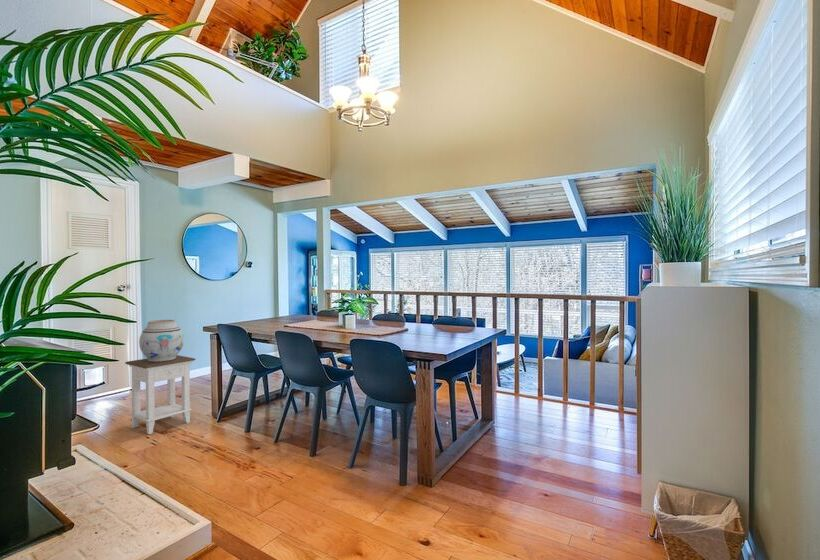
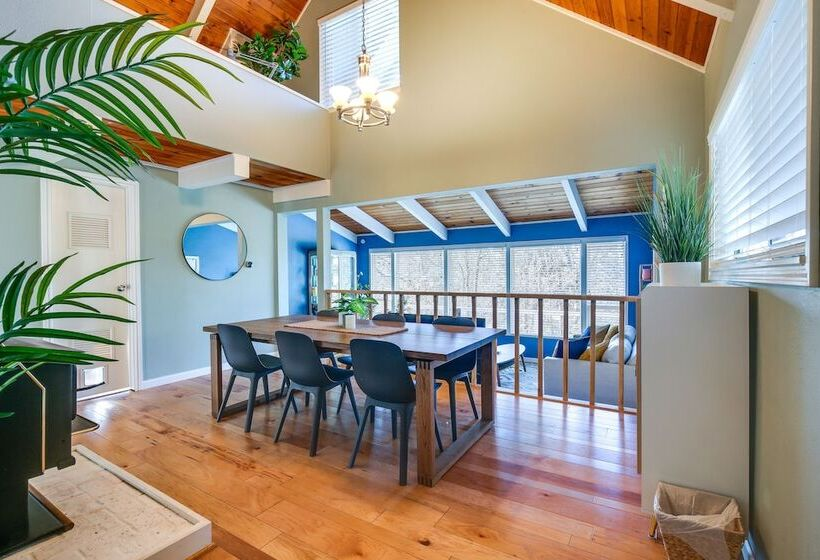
- vase (161, 340)
- nightstand (167, 392)
